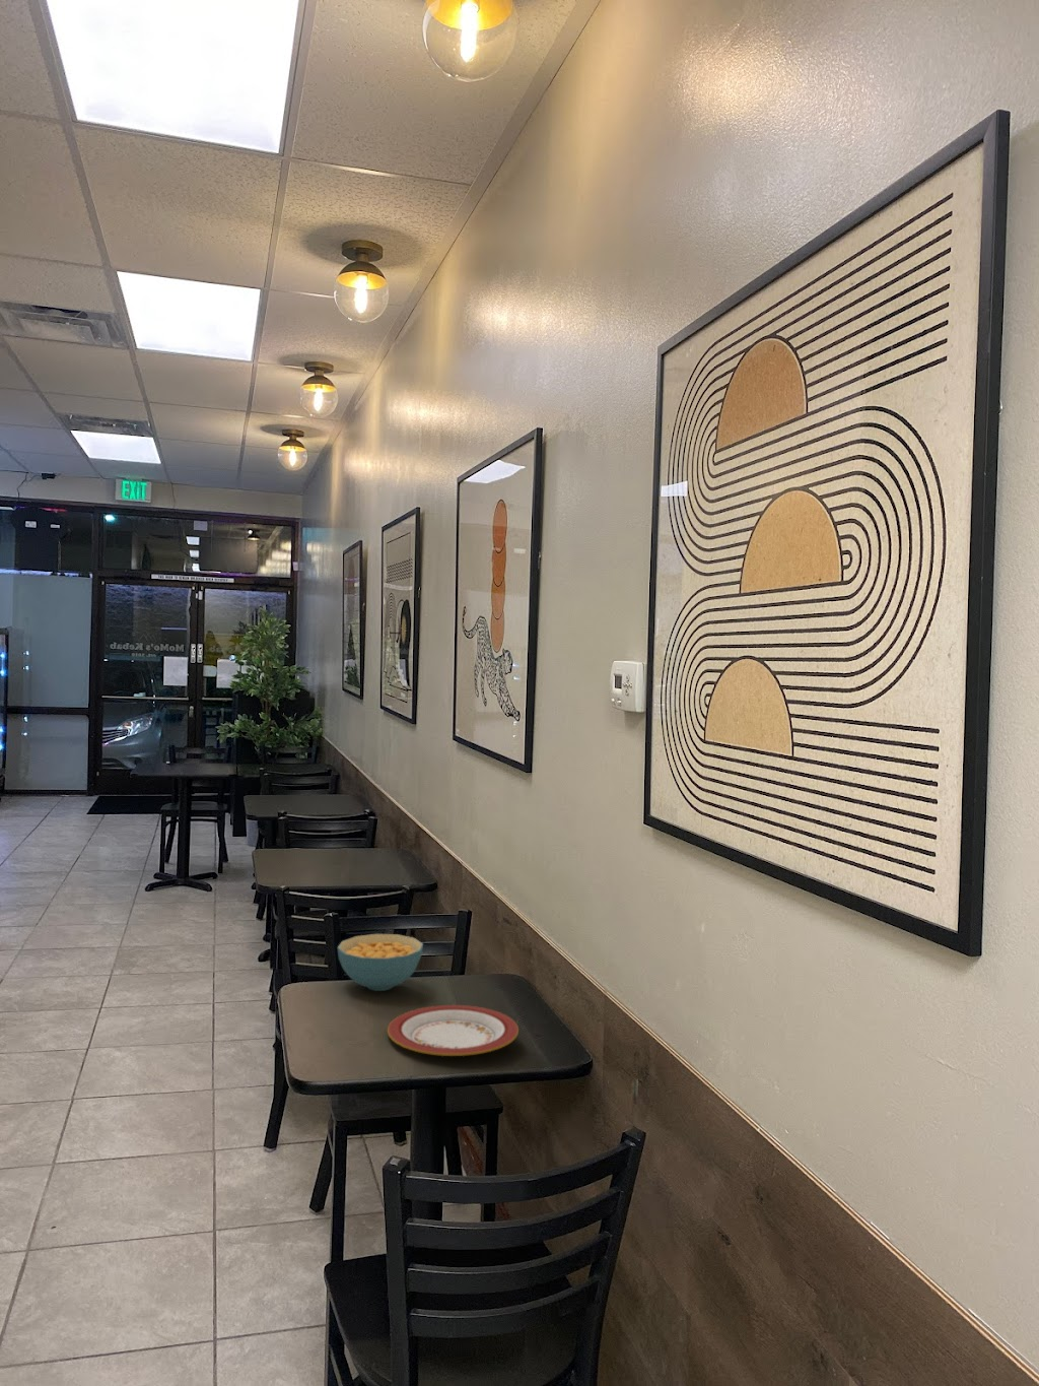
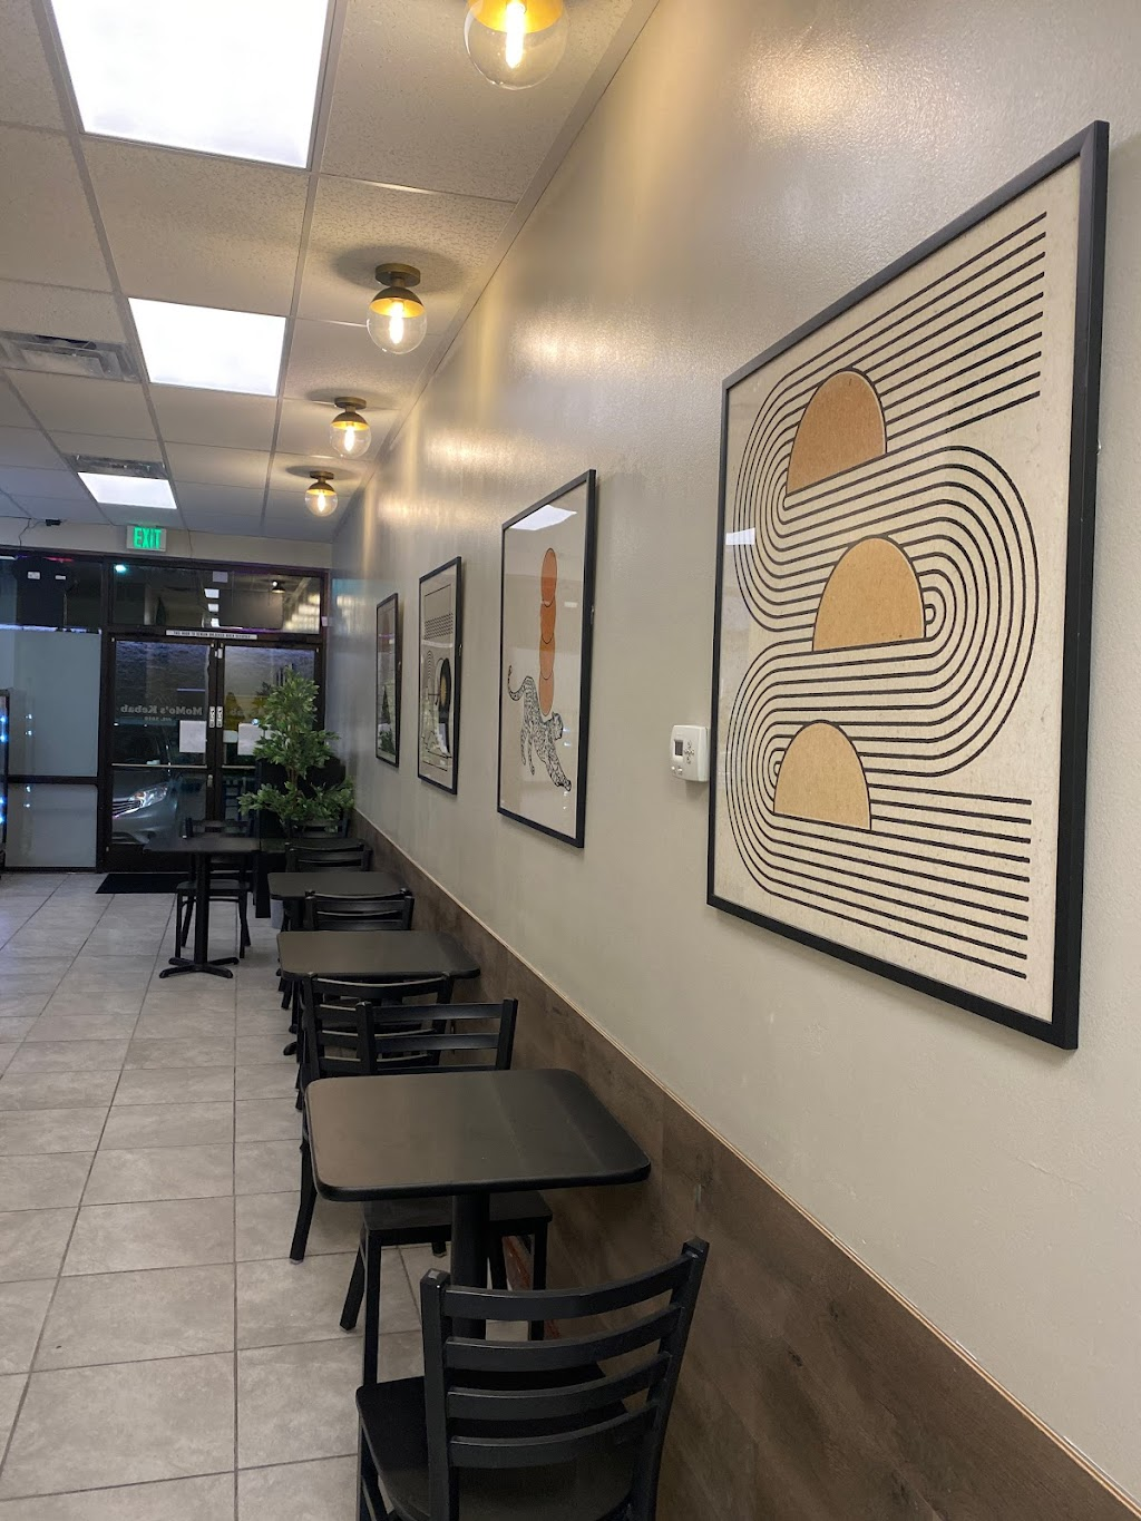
- cereal bowl (380, 966)
- plate (453, 1032)
